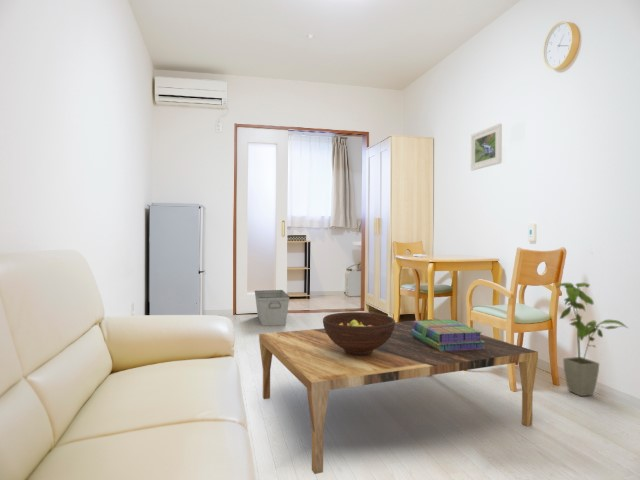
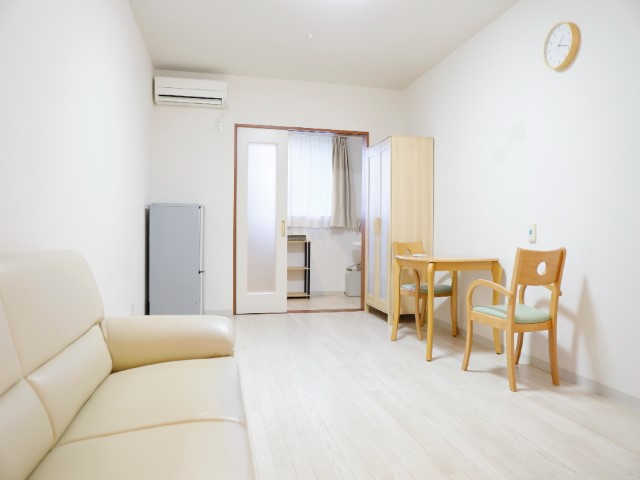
- coffee table (387, 376)
- storage bin (271, 306)
- fruit bowl (358, 335)
- stack of books (445, 333)
- house plant (582, 339)
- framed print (485, 148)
